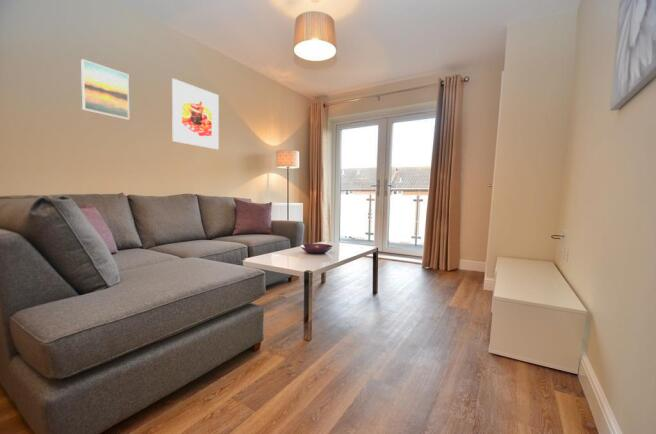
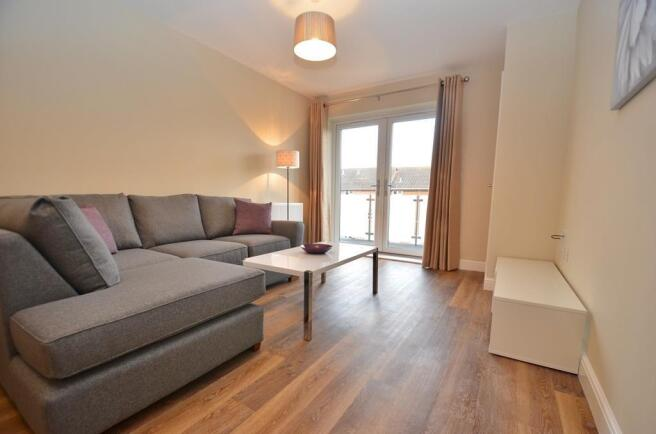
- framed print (197, 116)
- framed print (106, 91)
